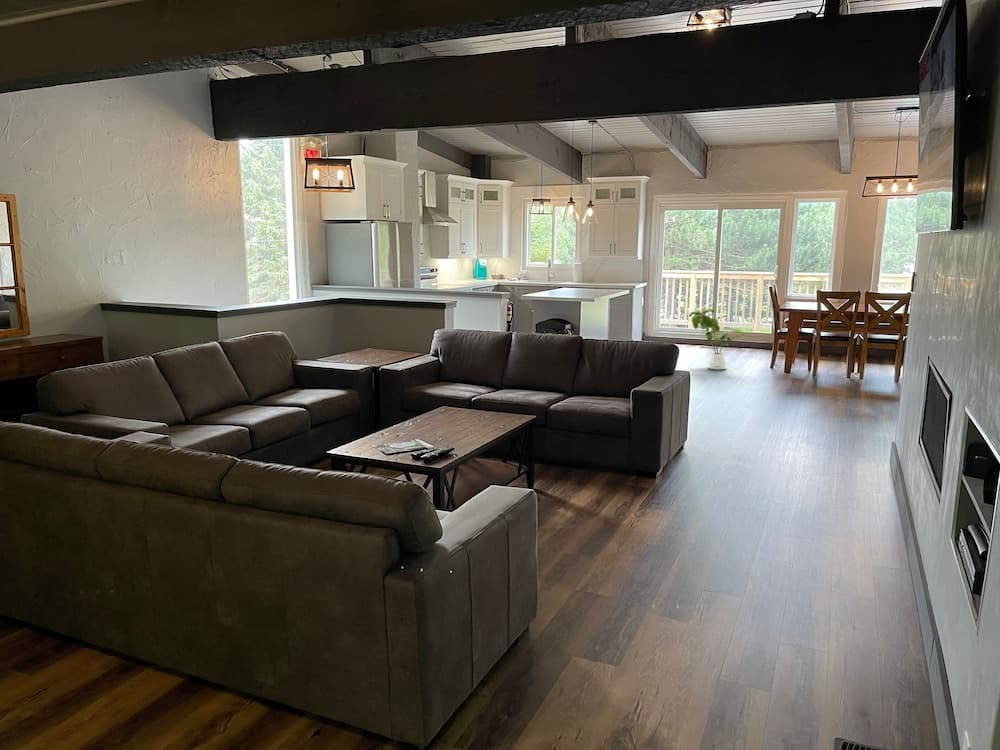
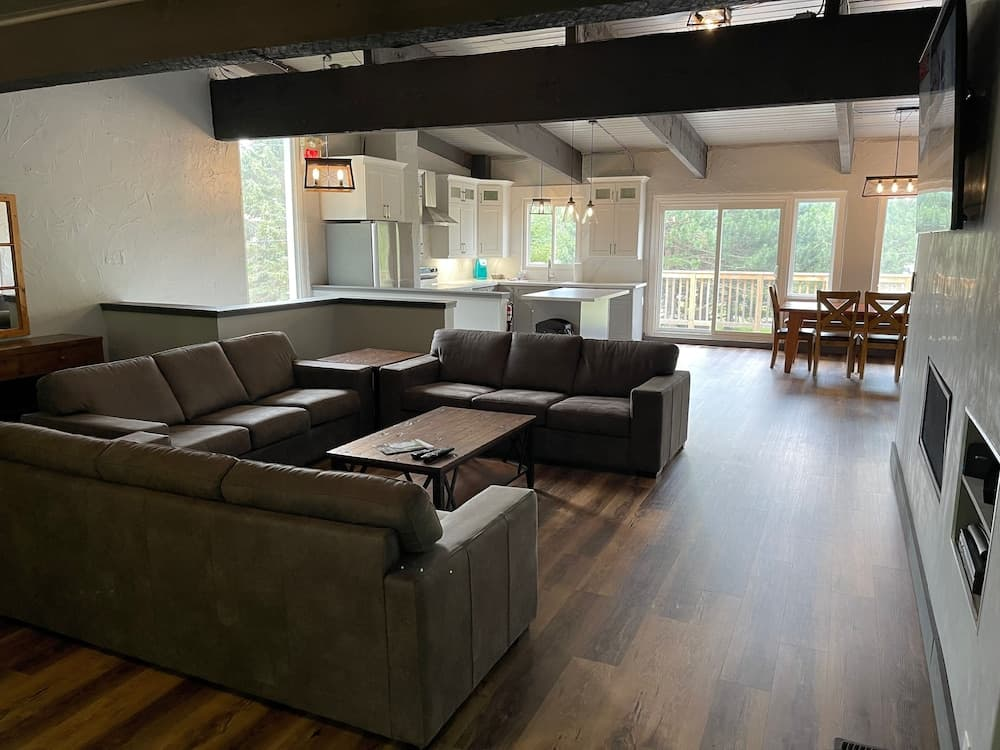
- house plant (711, 339)
